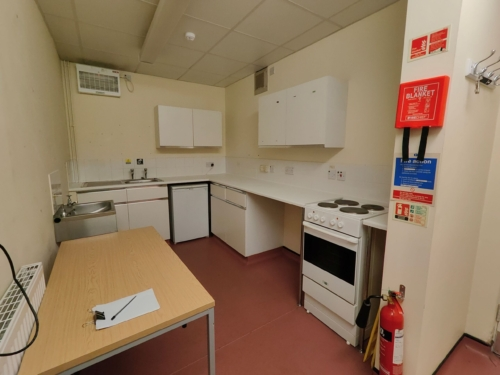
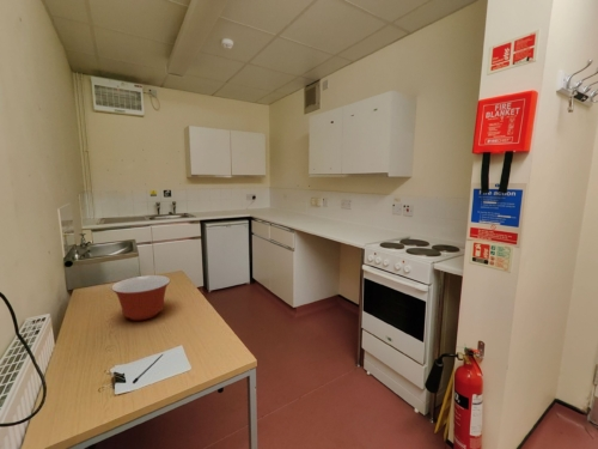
+ mixing bowl (142, 298)
